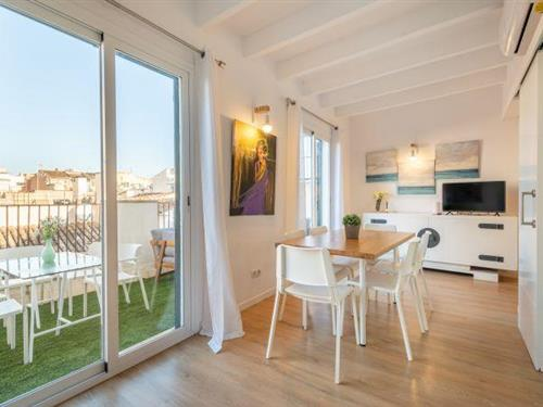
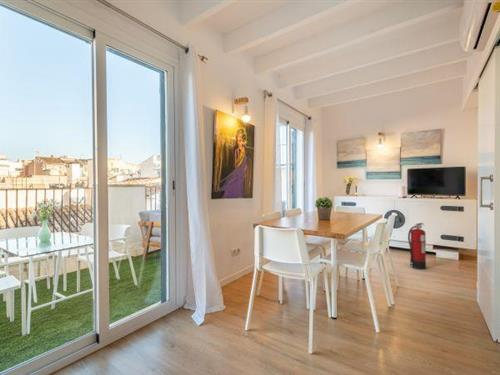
+ fire extinguisher (416, 245)
